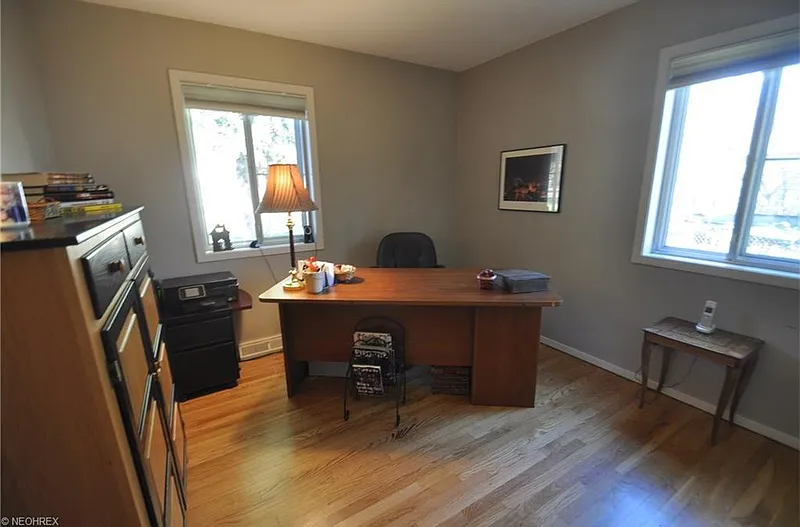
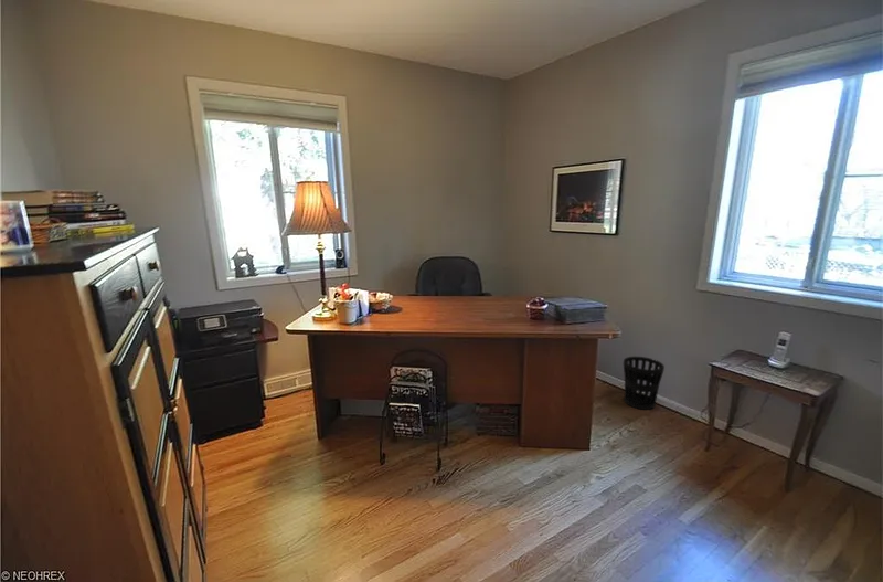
+ wastebasket (641, 382)
